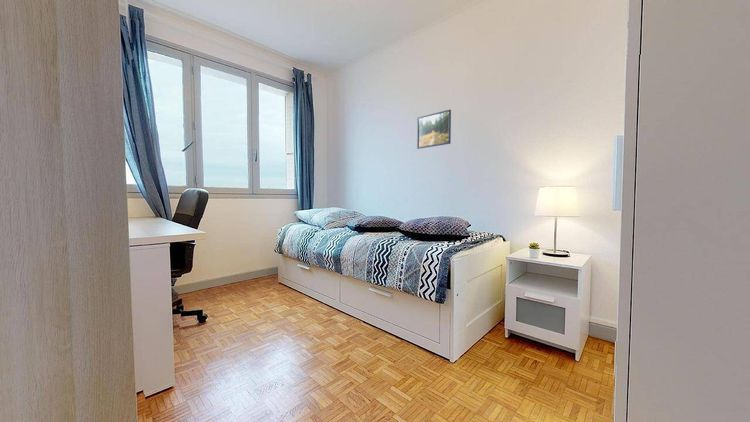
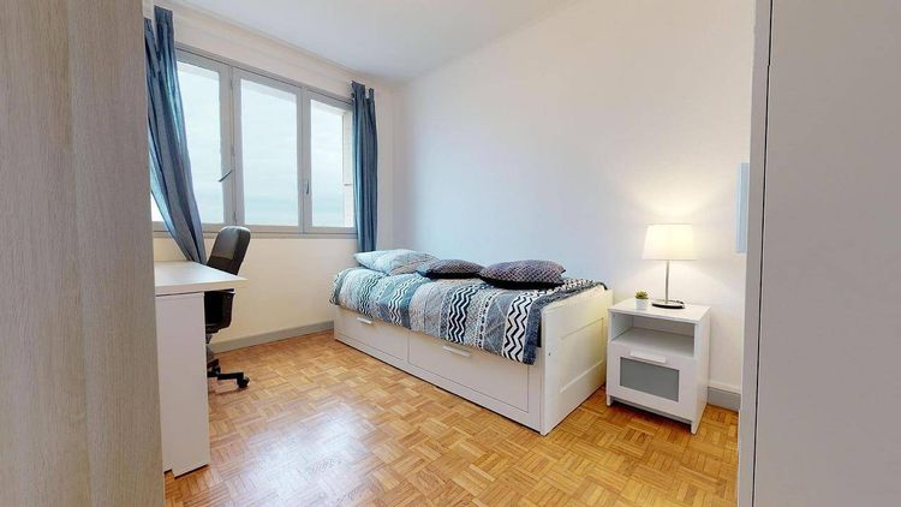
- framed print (433, 130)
